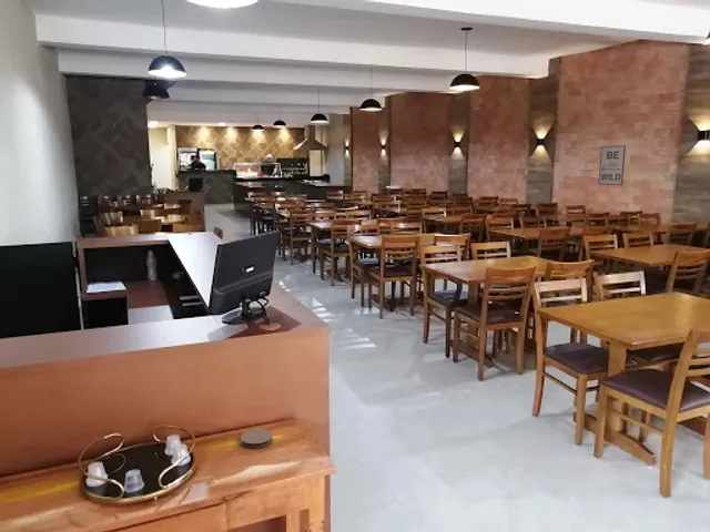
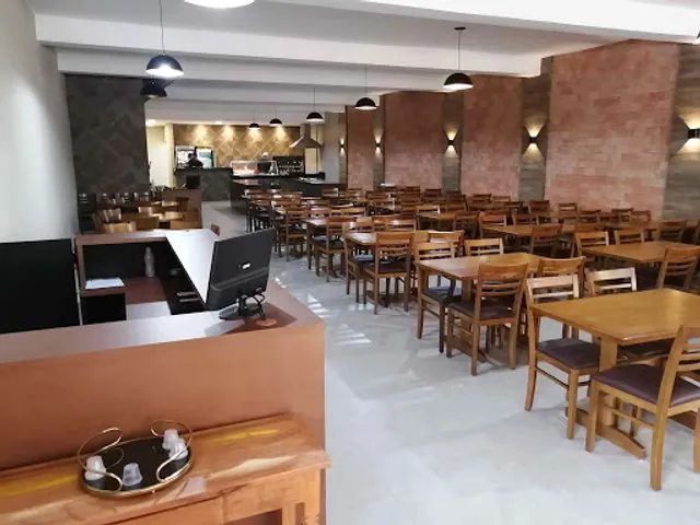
- coaster (256, 438)
- wall art (611, 165)
